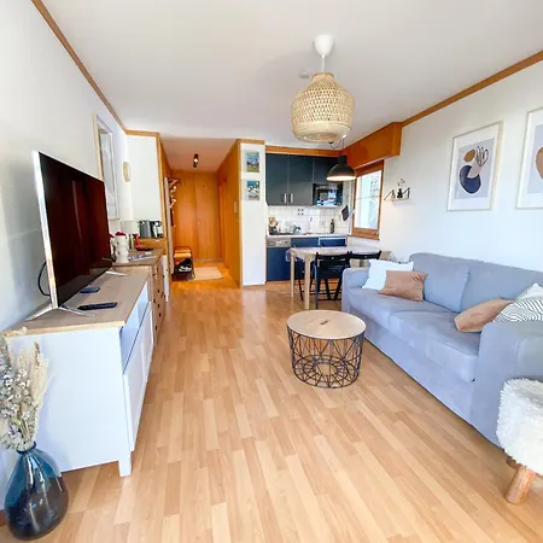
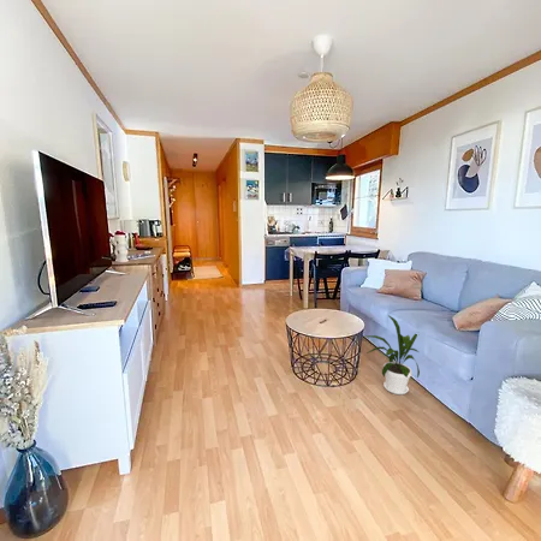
+ house plant (396, 356)
